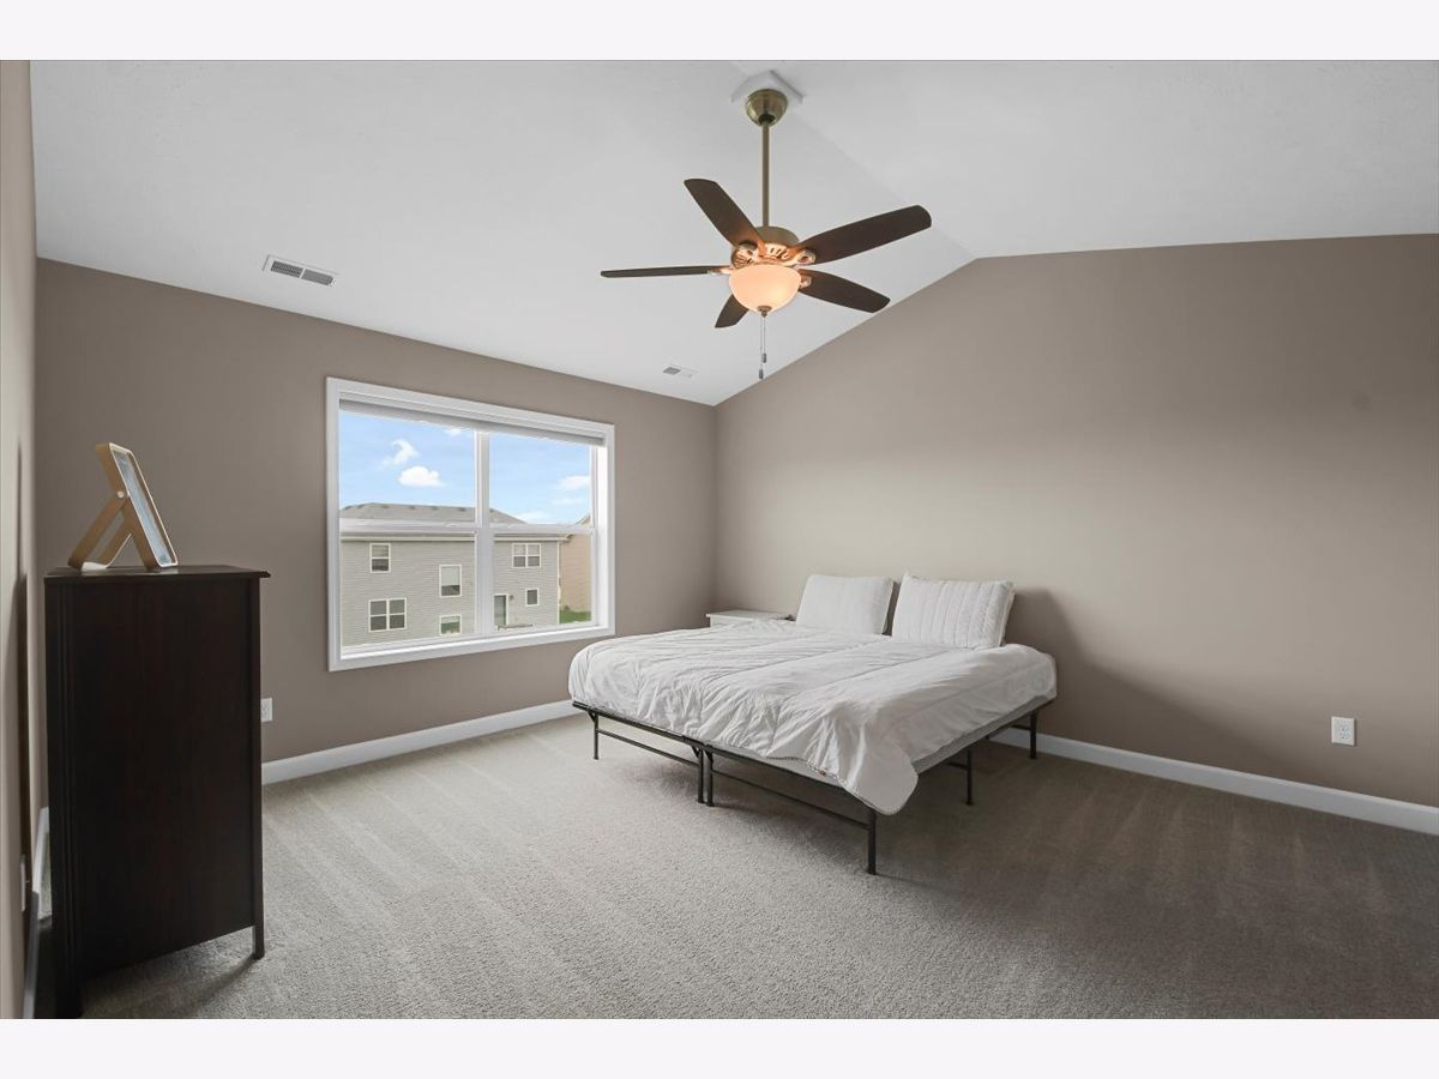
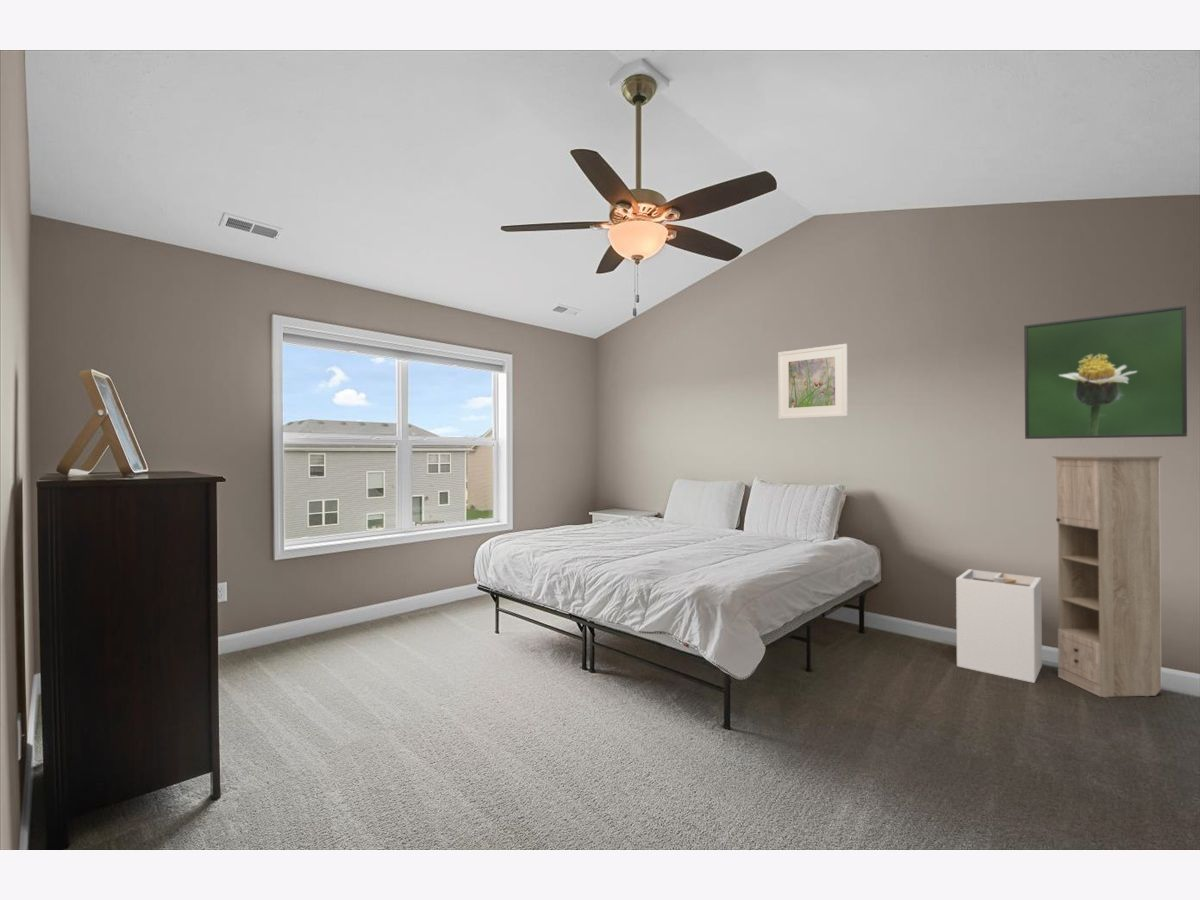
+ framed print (1099, 377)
+ storage cabinet (1105, 571)
+ laundry hamper (999, 621)
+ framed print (811, 383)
